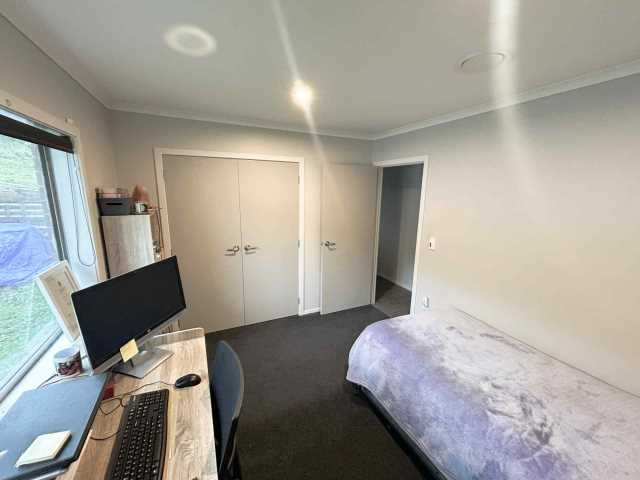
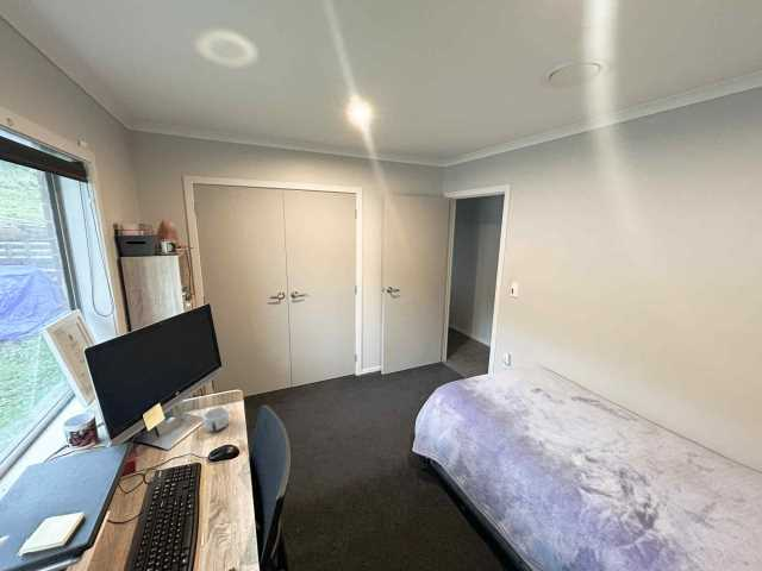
+ mug (219, 419)
